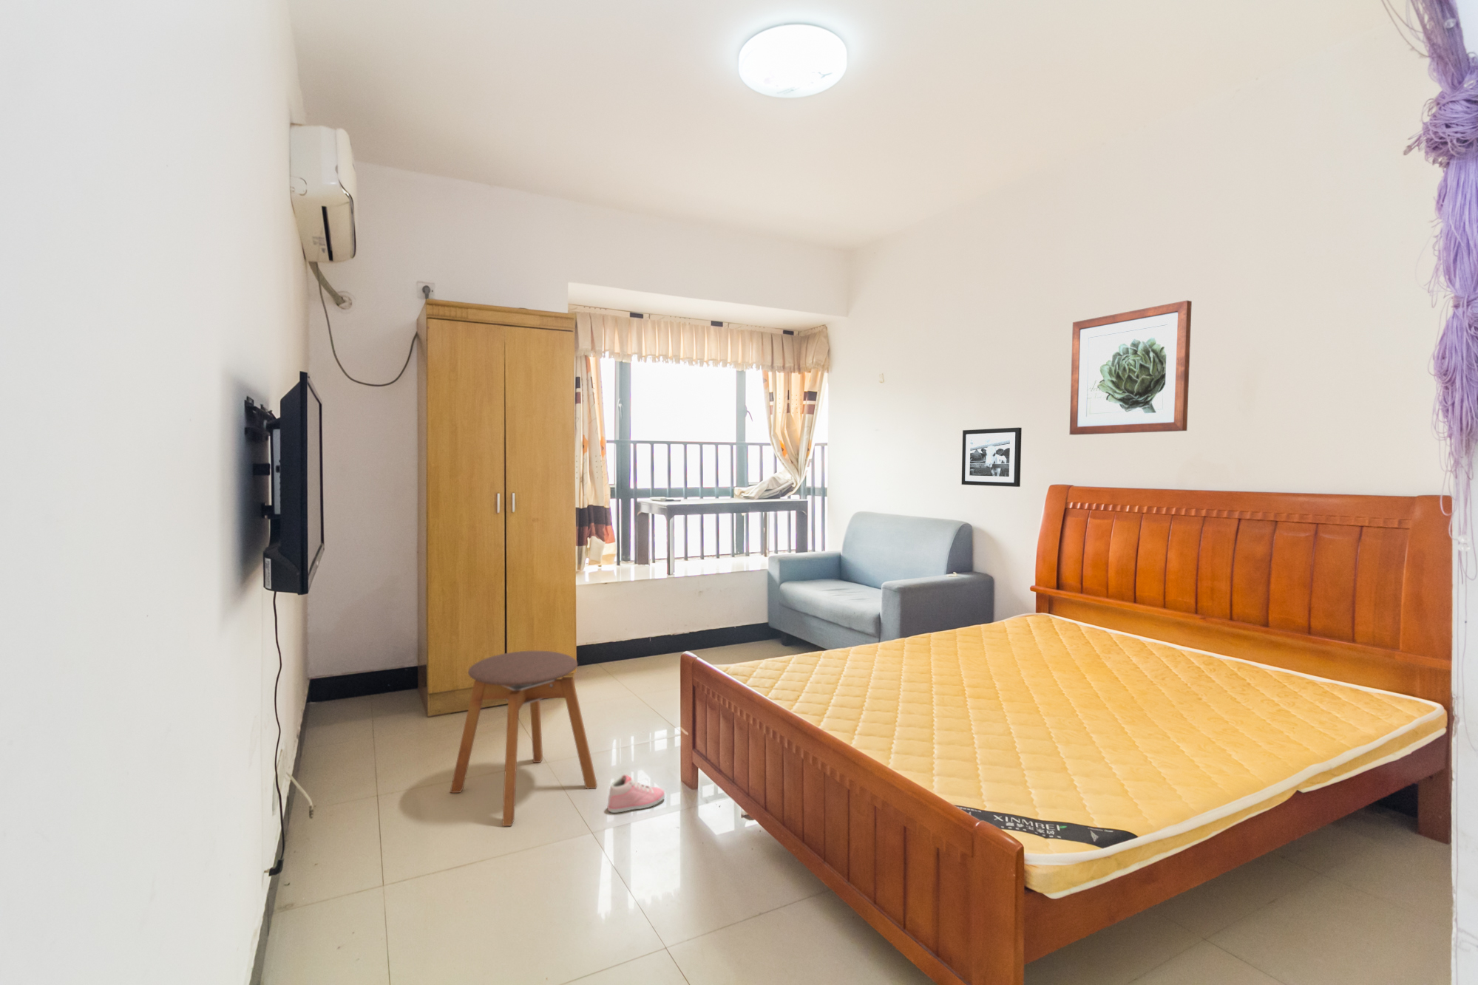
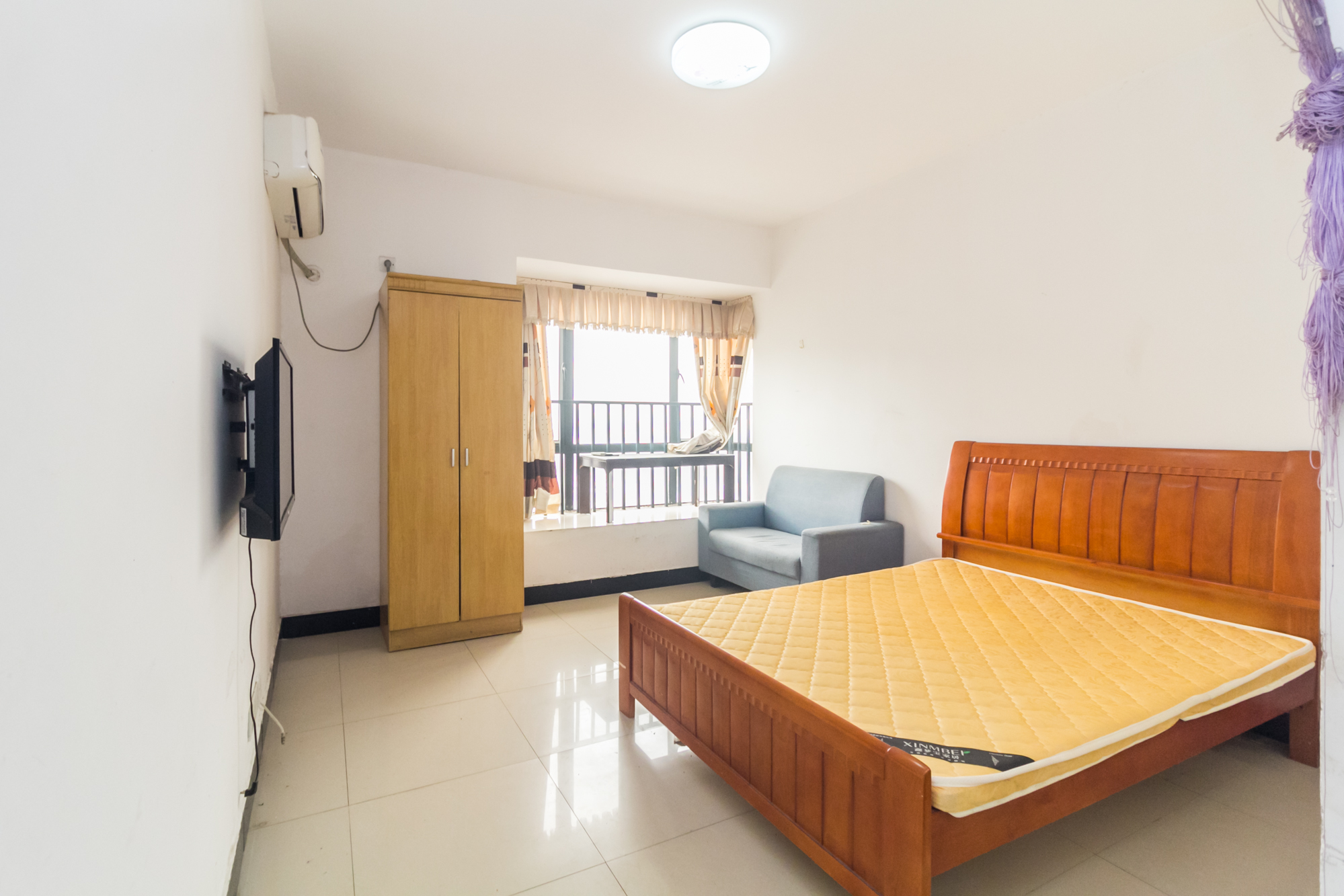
- picture frame (990, 456)
- sneaker (637, 789)
- wall art (1125, 373)
- stool (518, 724)
